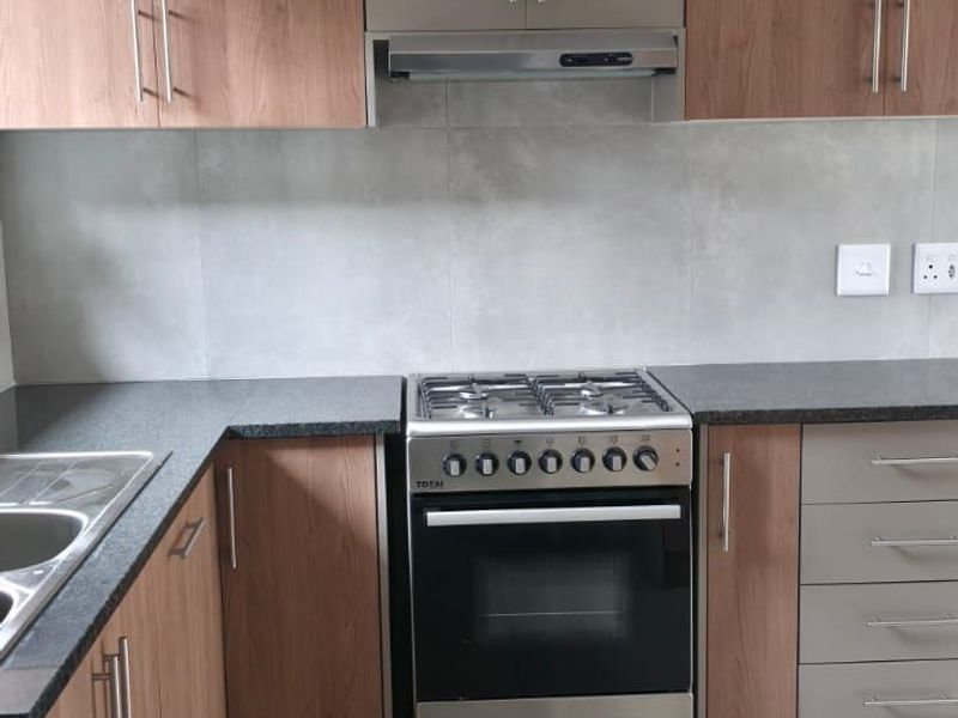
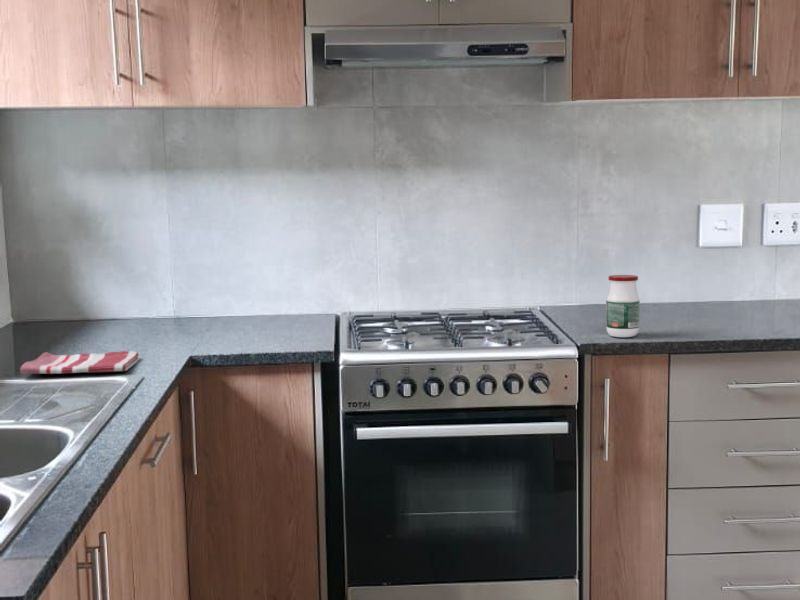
+ dish towel (82, 362)
+ jar (622, 305)
